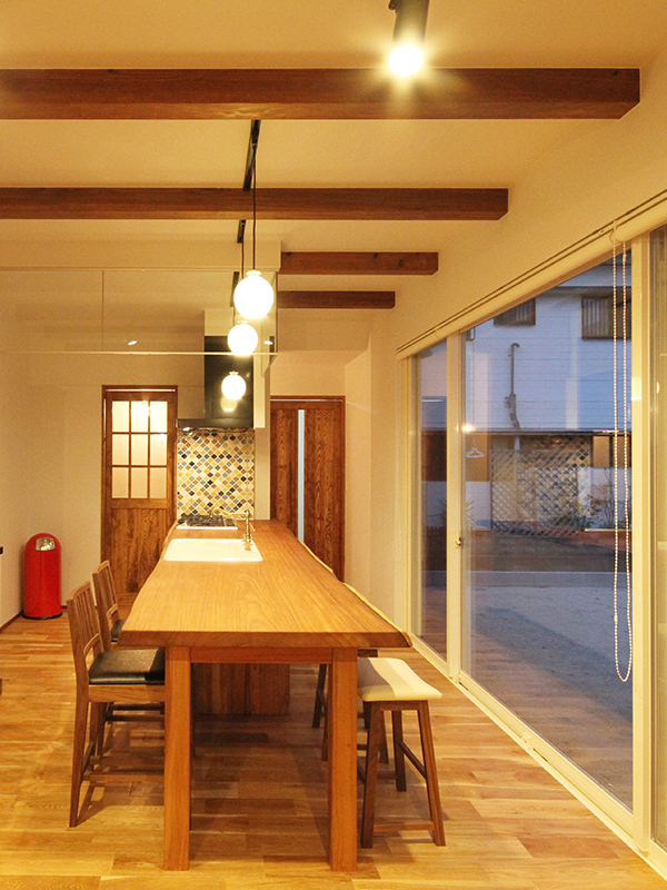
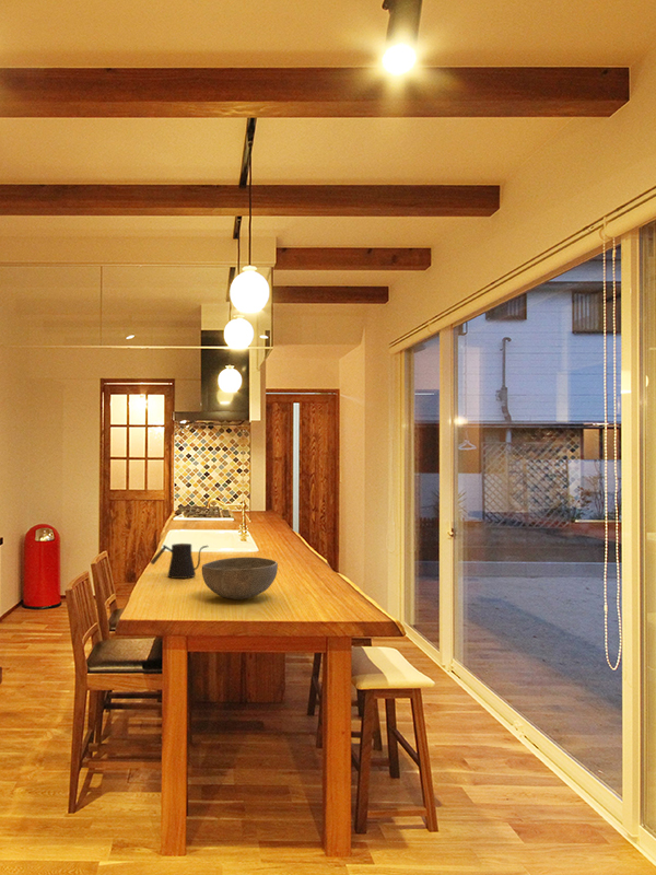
+ bowl (239, 580)
+ kettle (179, 560)
